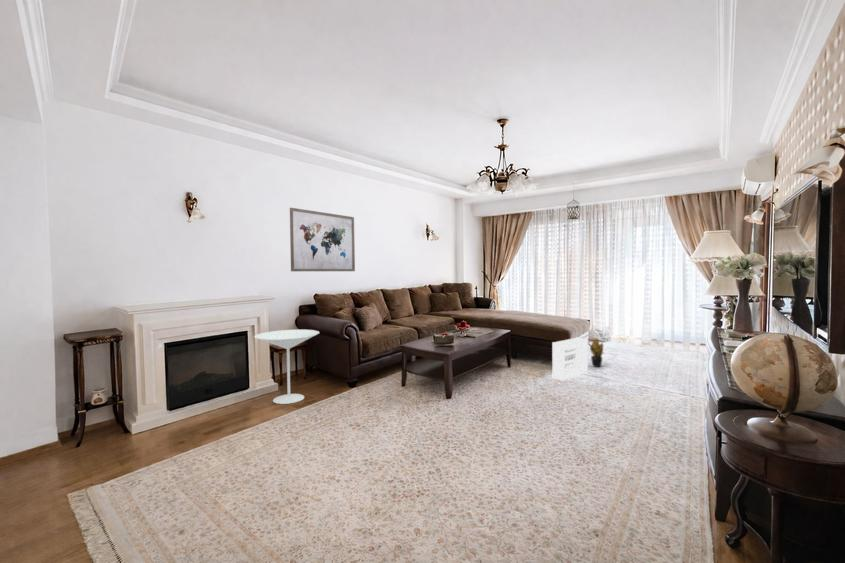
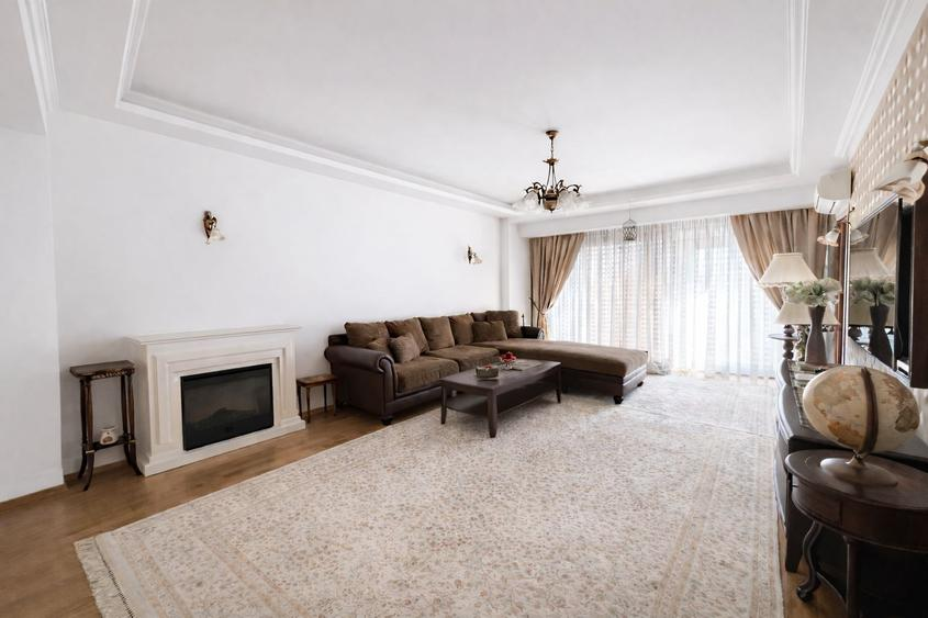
- air purifier (566, 358)
- potted plant (596, 352)
- side table (288, 366)
- wall art (325, 242)
